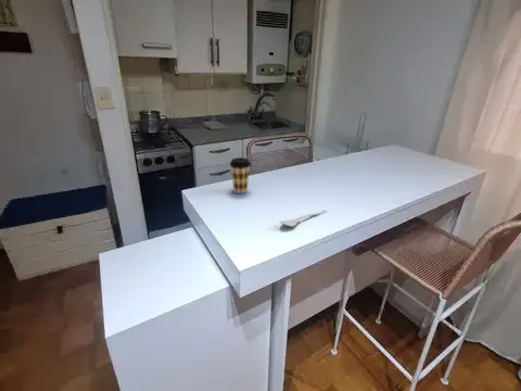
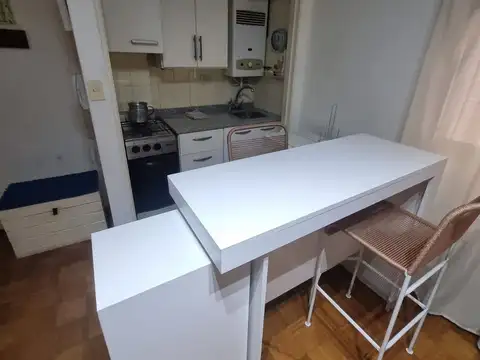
- spoon (304, 216)
- coffee cup (240, 175)
